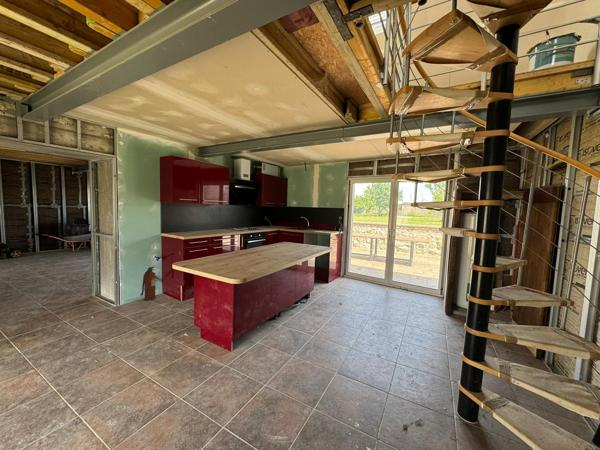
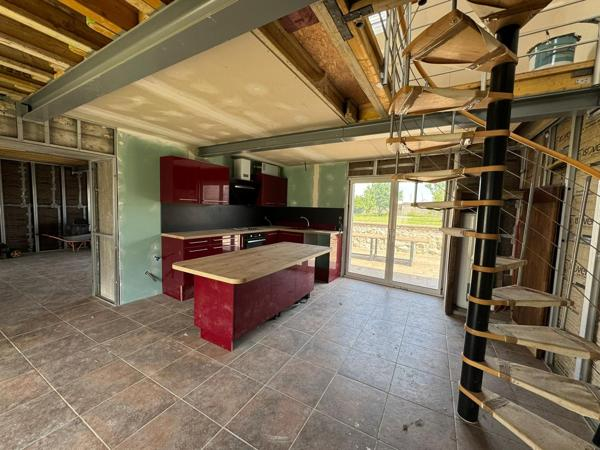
- fire extinguisher (148, 283)
